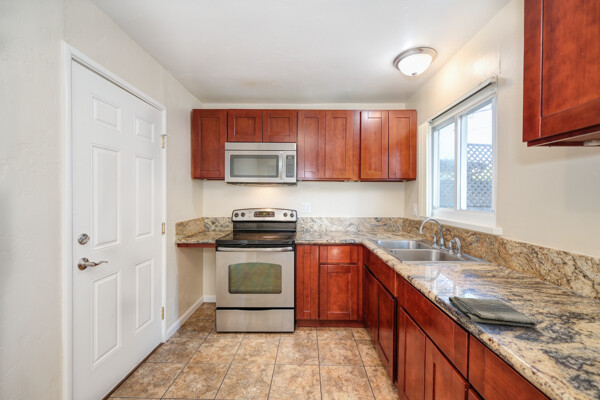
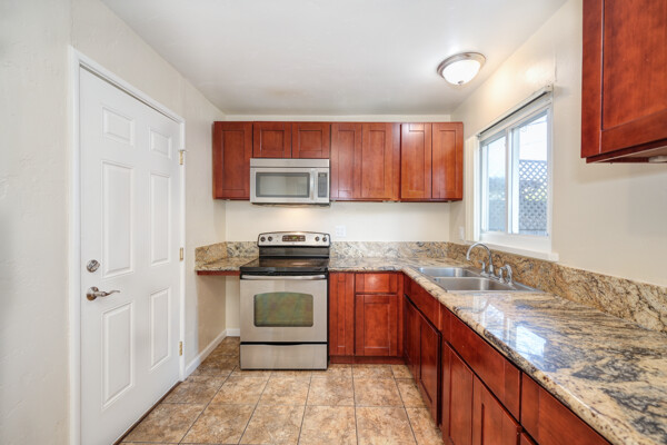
- dish towel (486, 308)
